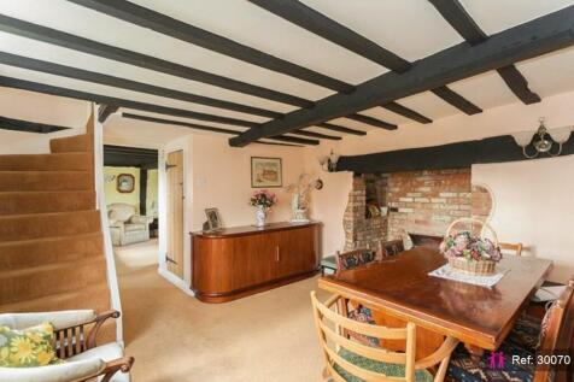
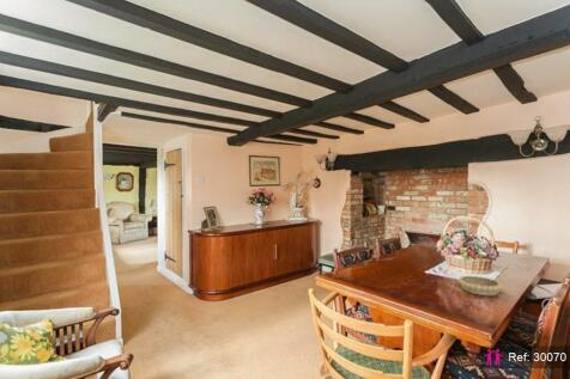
+ decorative bowl (479, 285)
